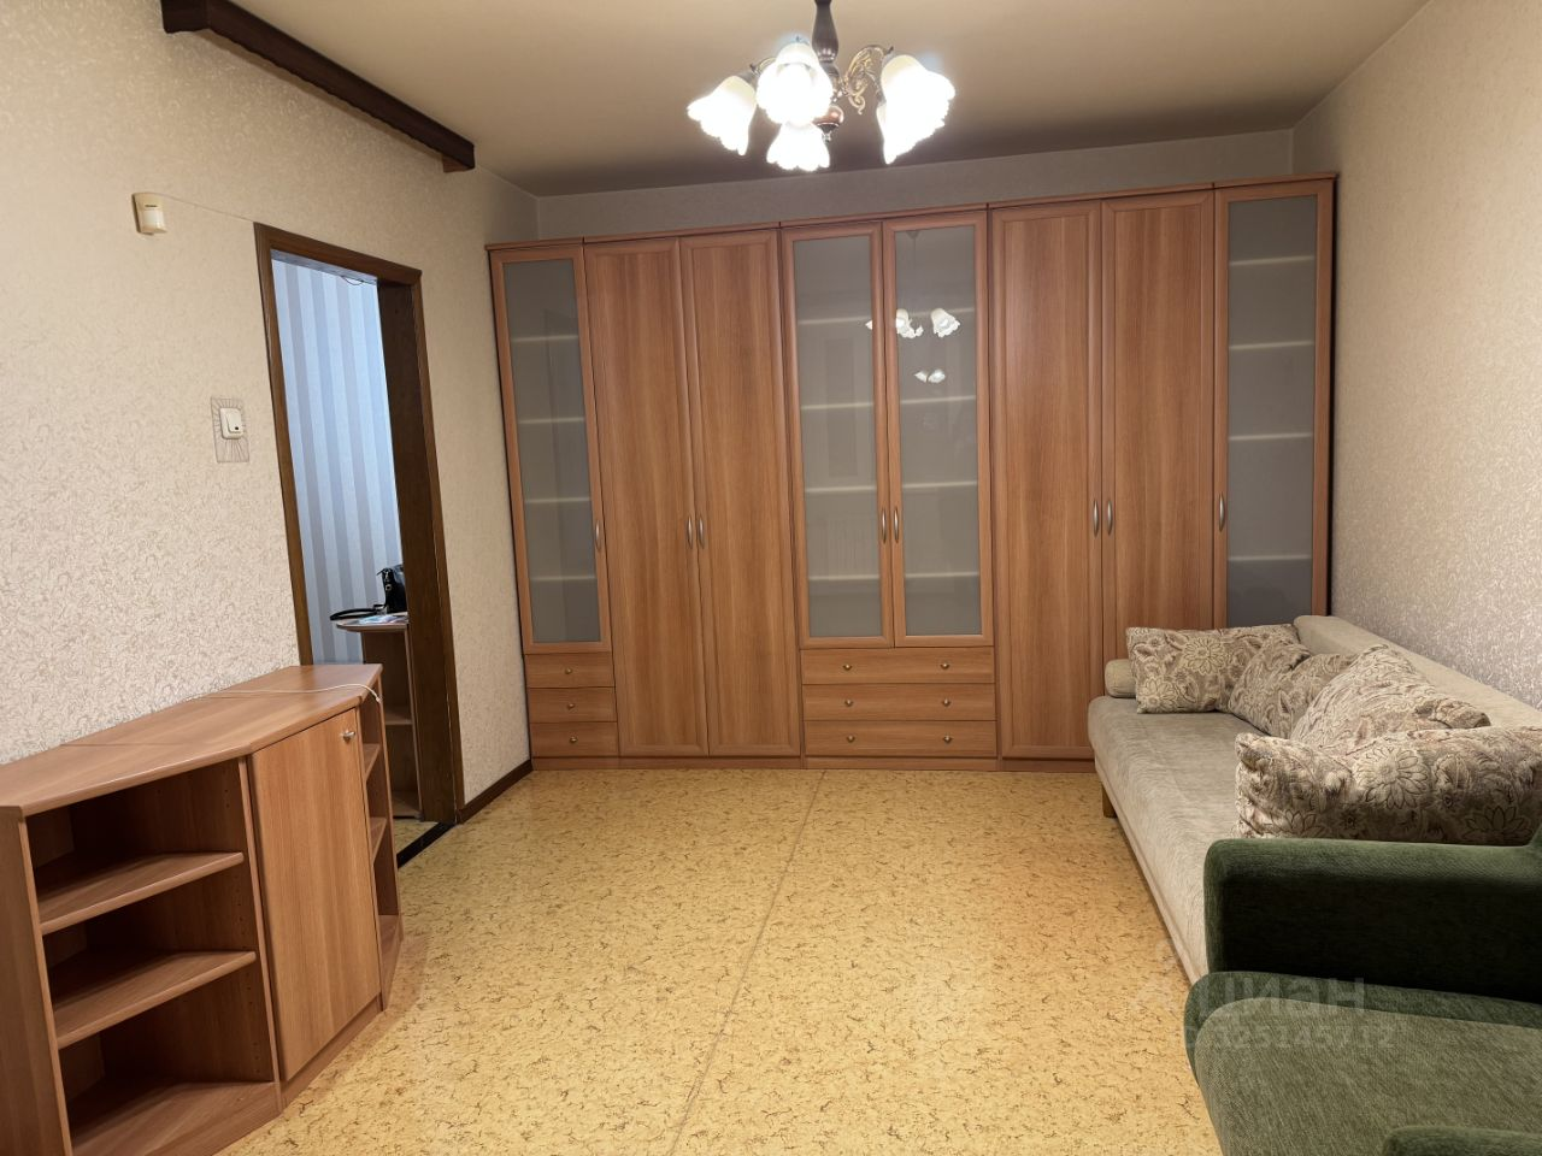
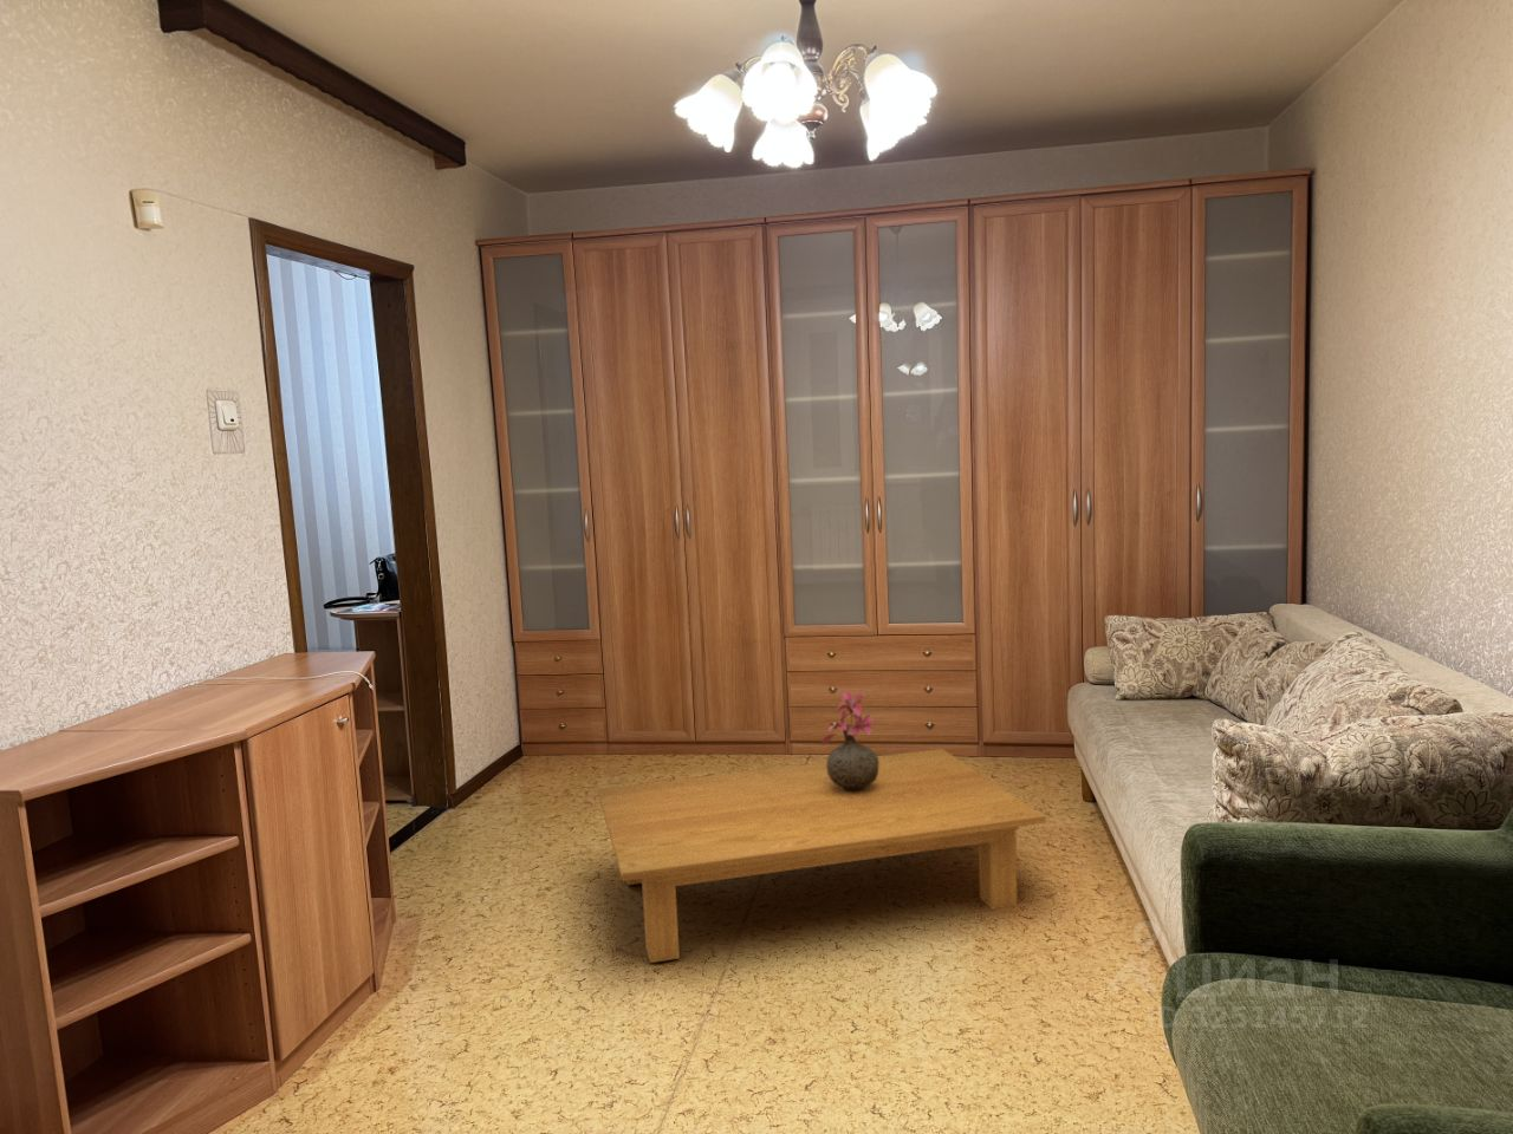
+ coffee table (809, 846)
+ vase (849, 741)
